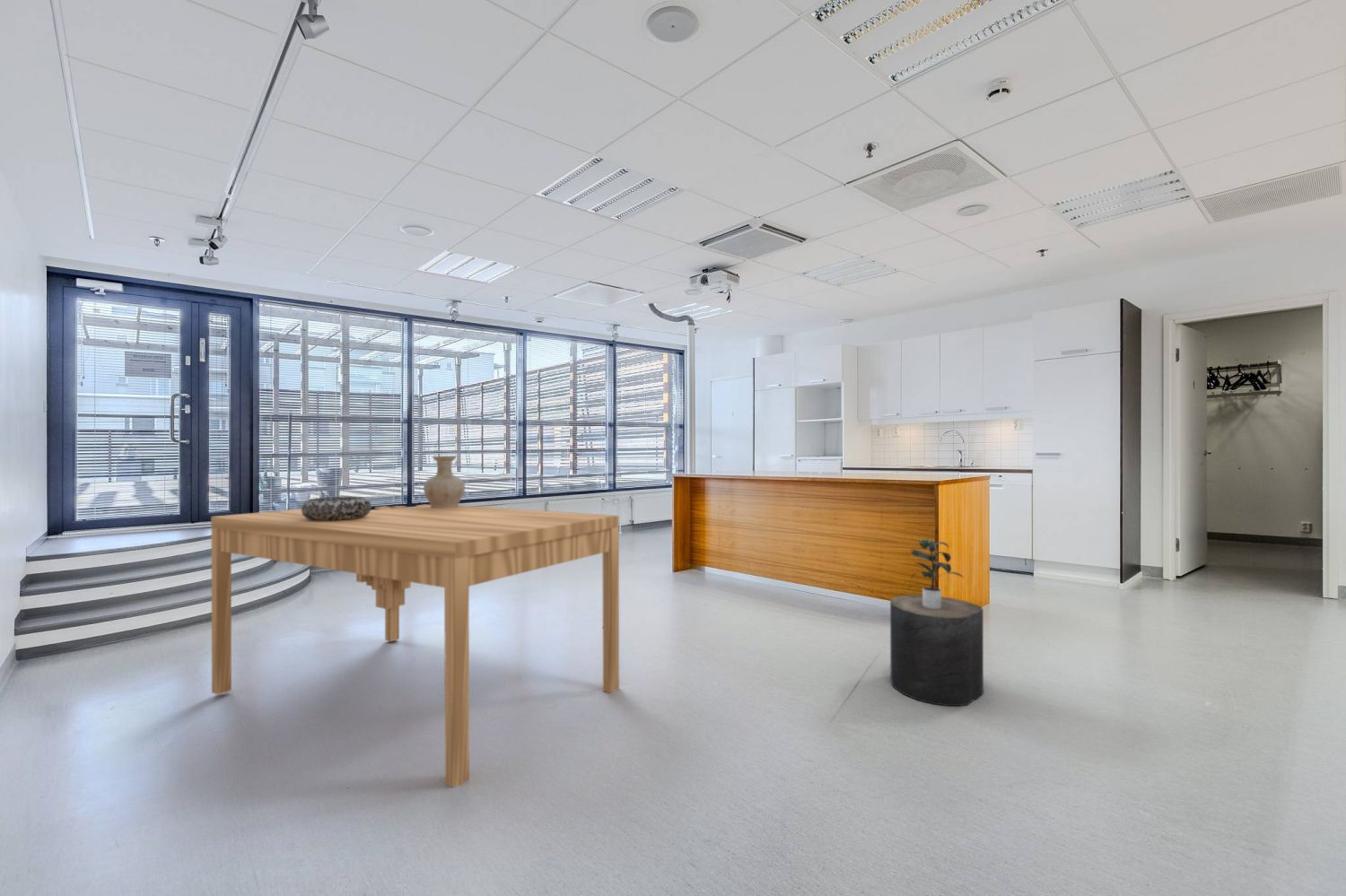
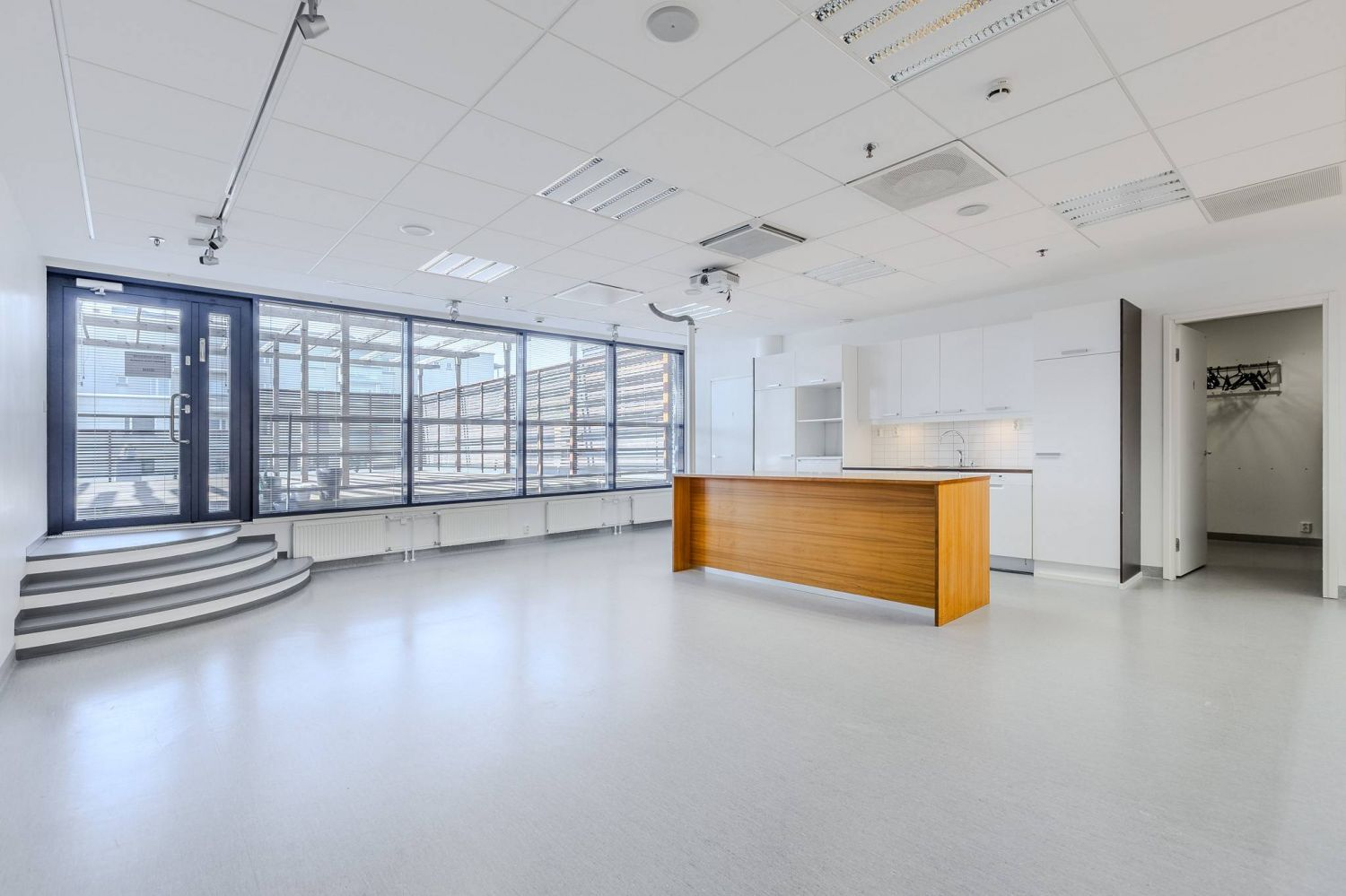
- potted plant (936, 570)
- decorative bowl (336, 508)
- stool (935, 646)
- vase (444, 481)
- dining table (404, 604)
